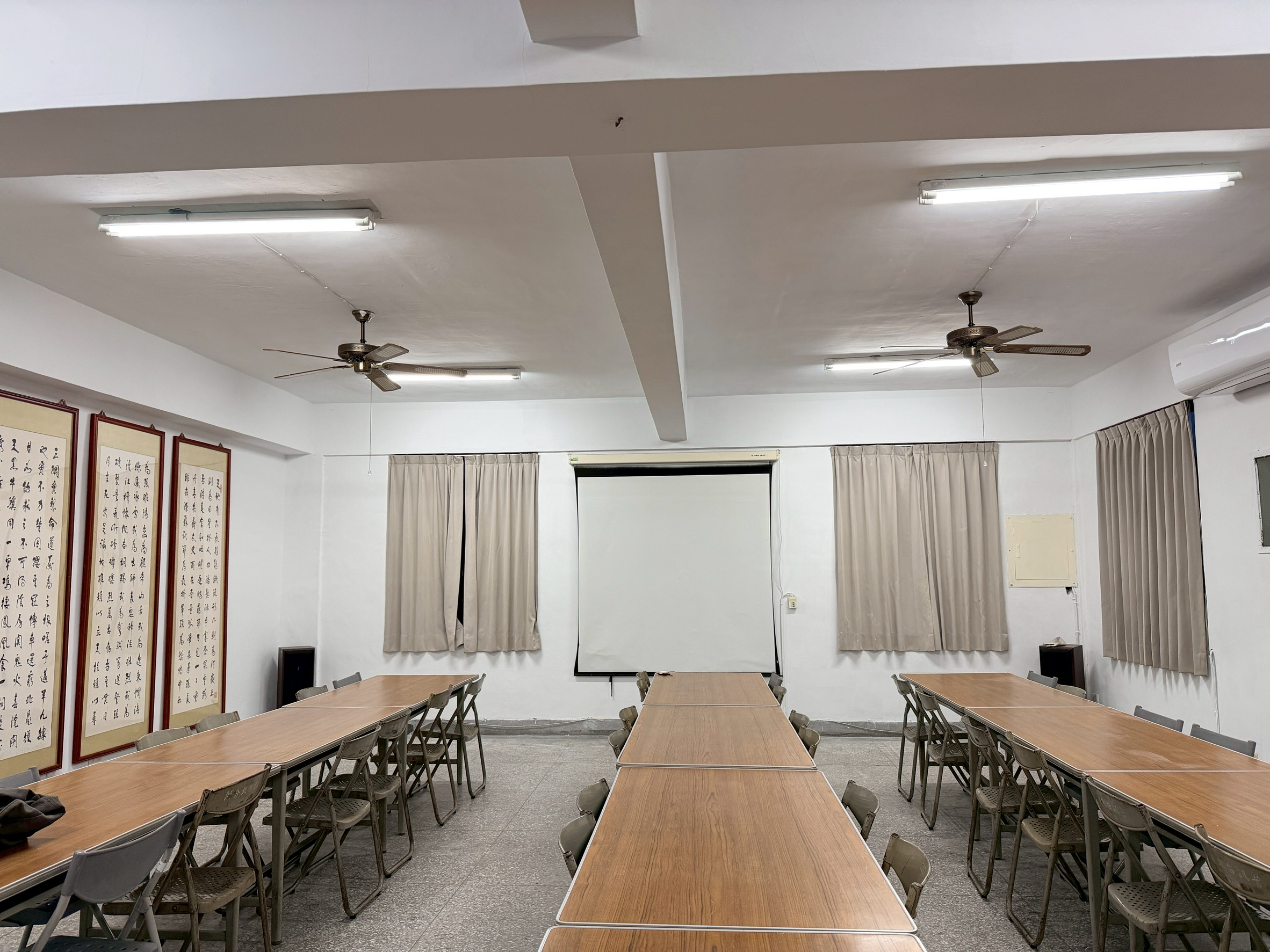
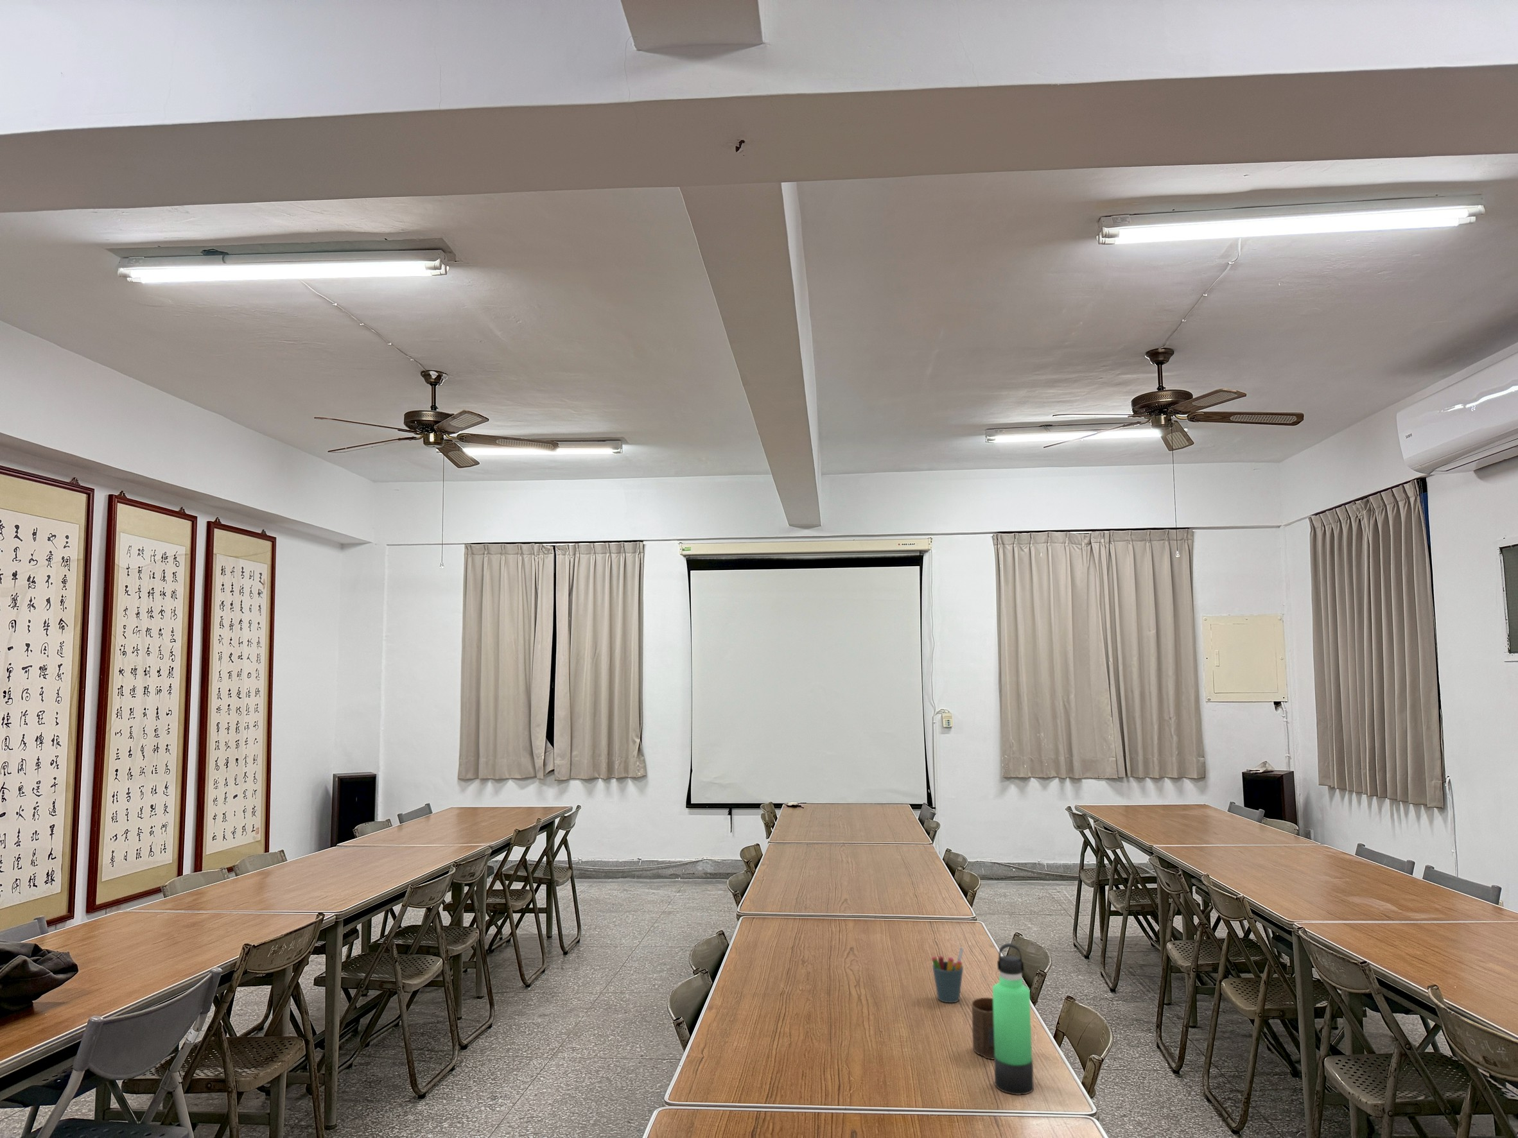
+ cup (991, 1028)
+ pen holder (948, 974)
+ thermos bottle (1011, 1014)
